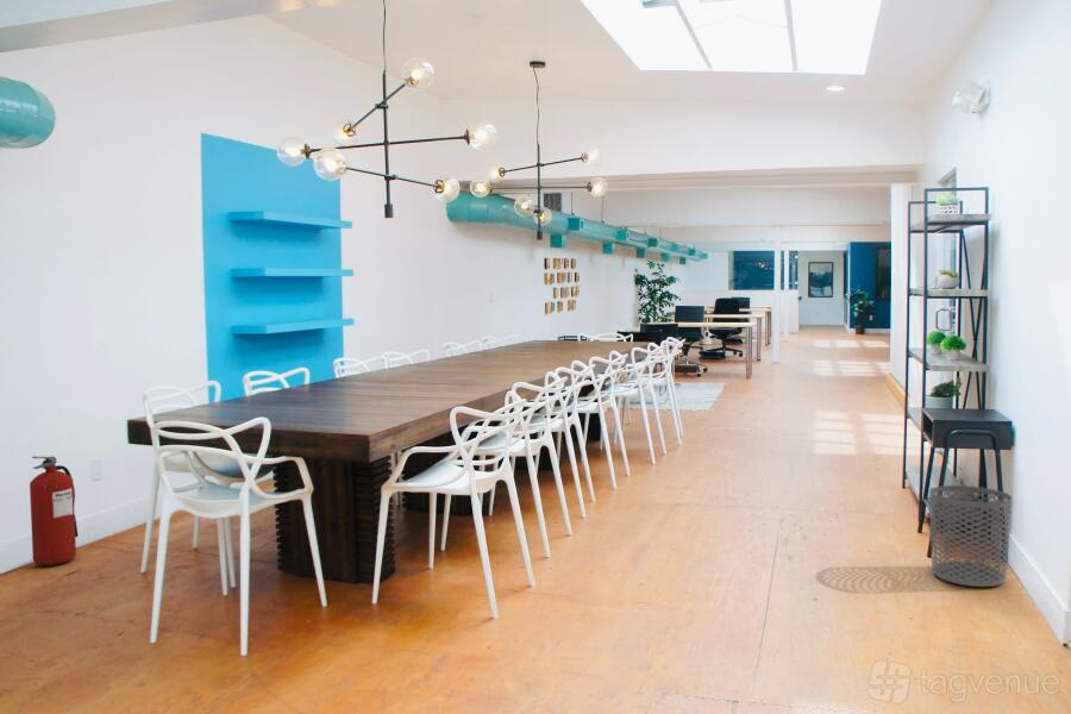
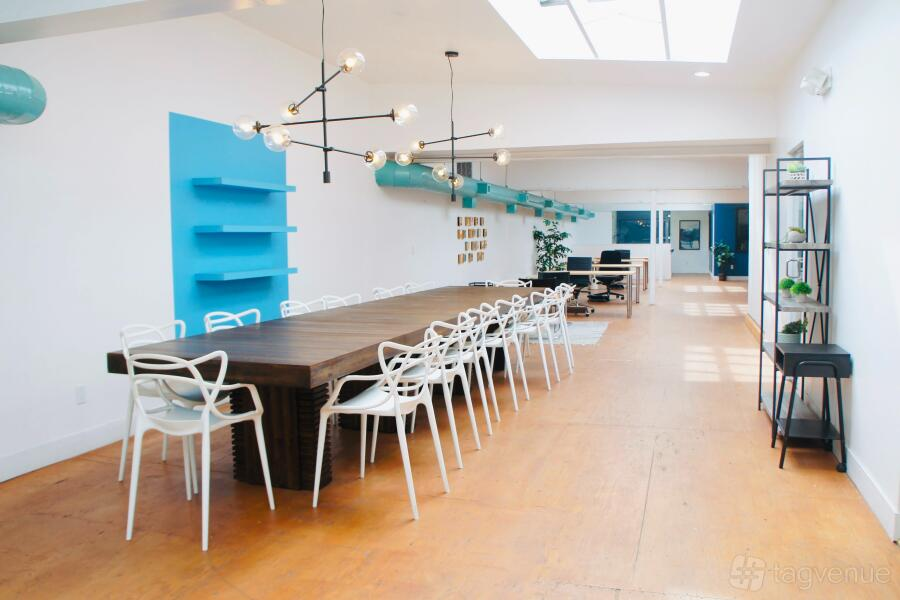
- waste bin (970, 536)
- fire extinguisher (55, 507)
